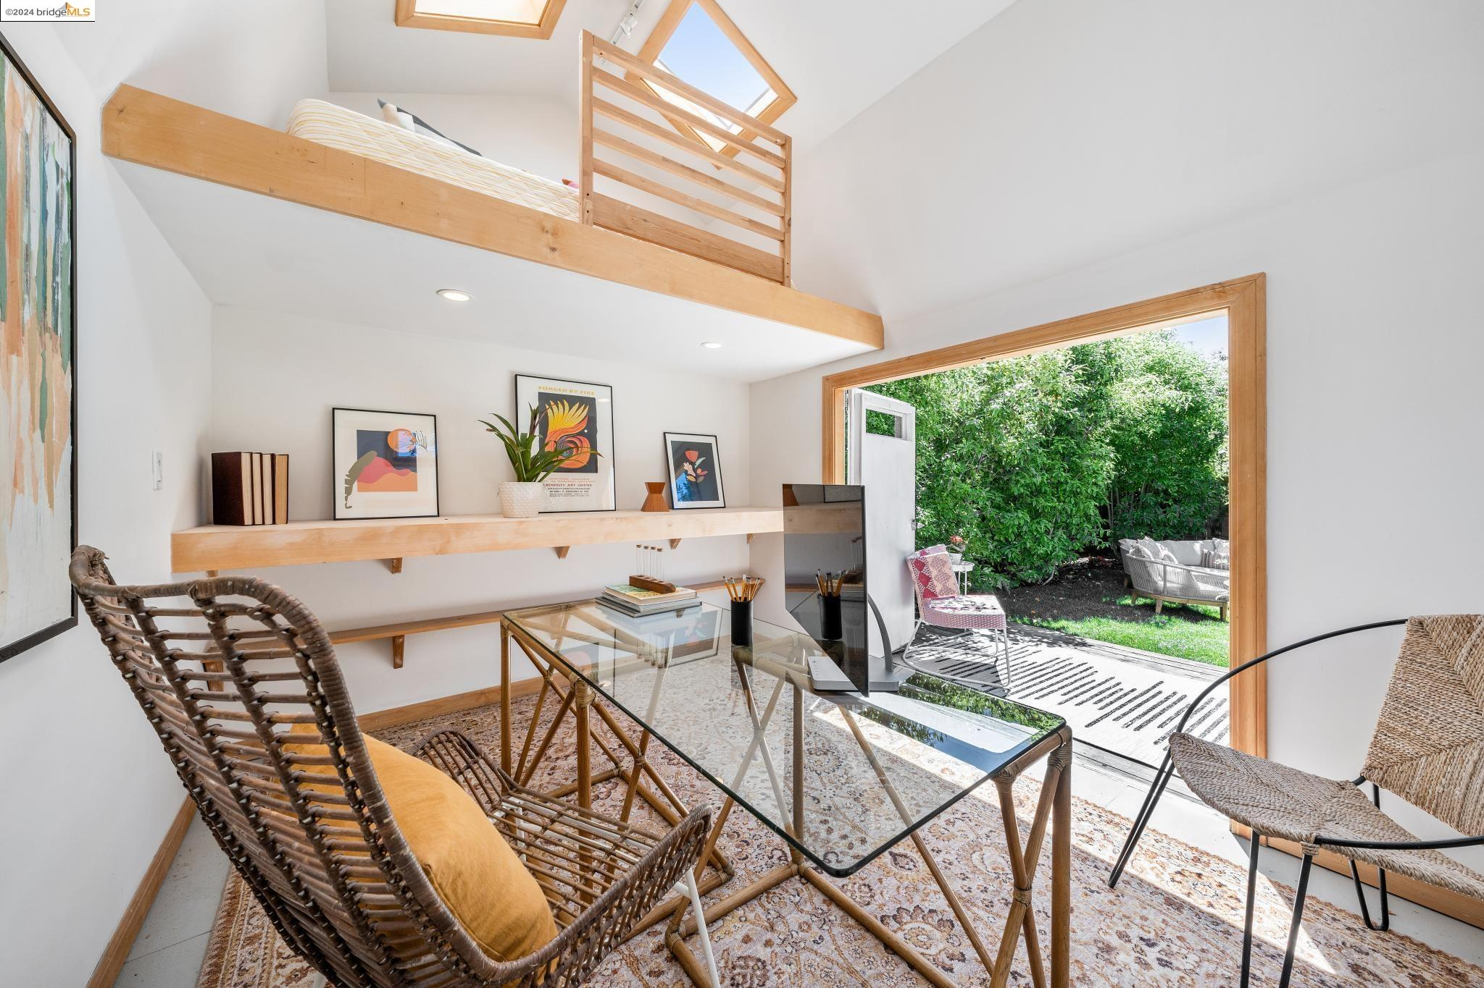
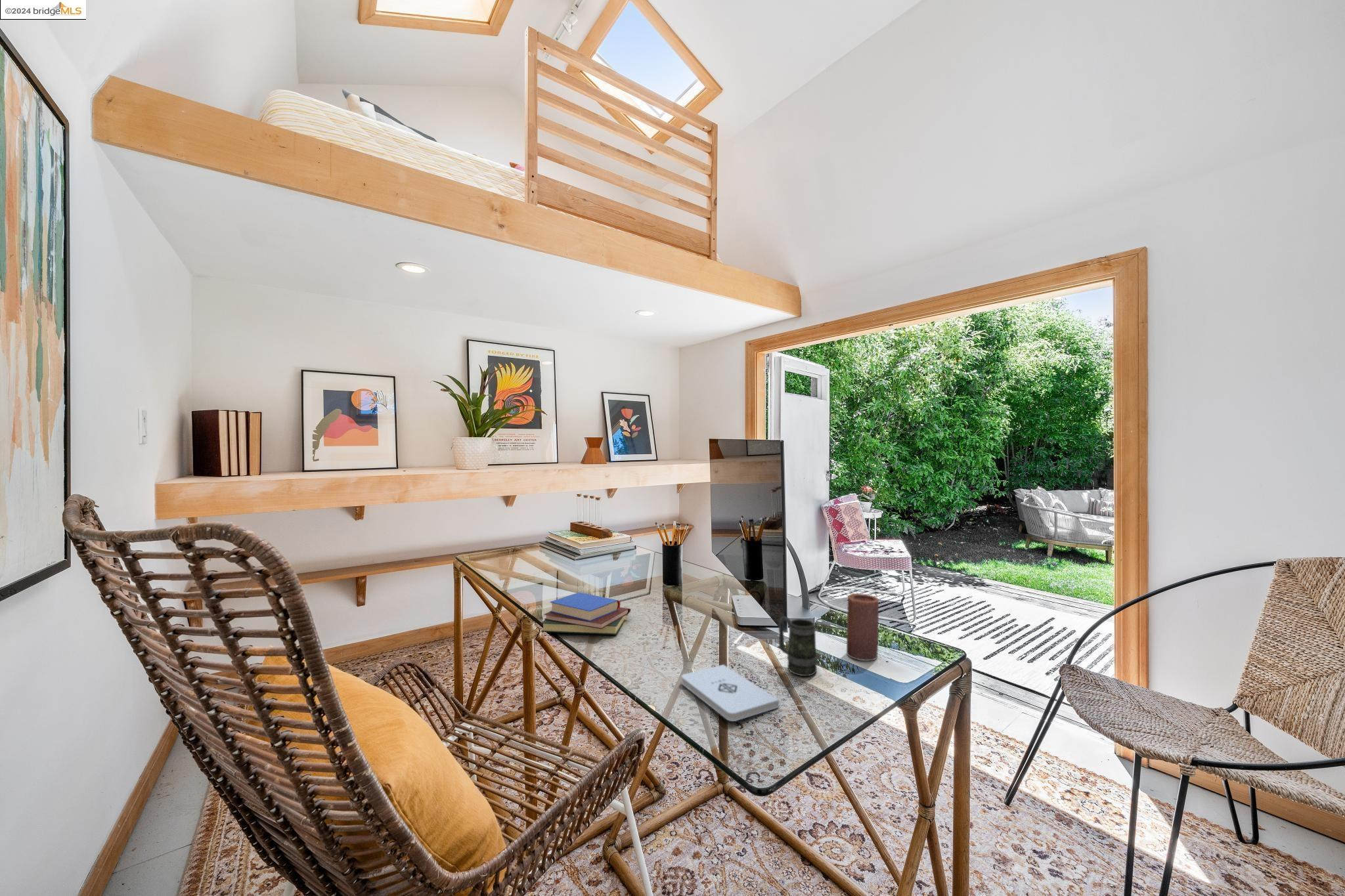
+ book (588, 612)
+ mug (797, 644)
+ candle (862, 626)
+ notepad (726, 691)
